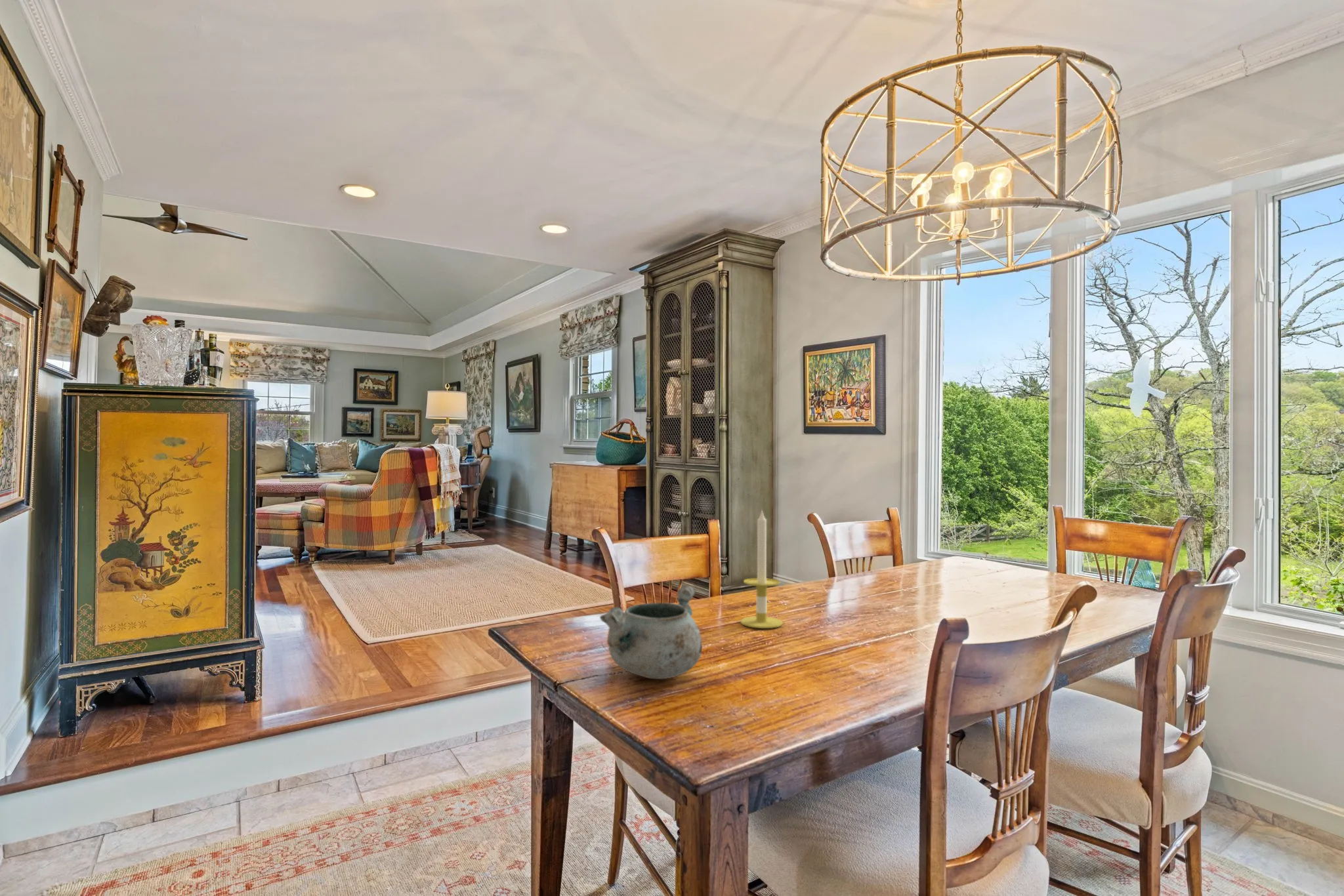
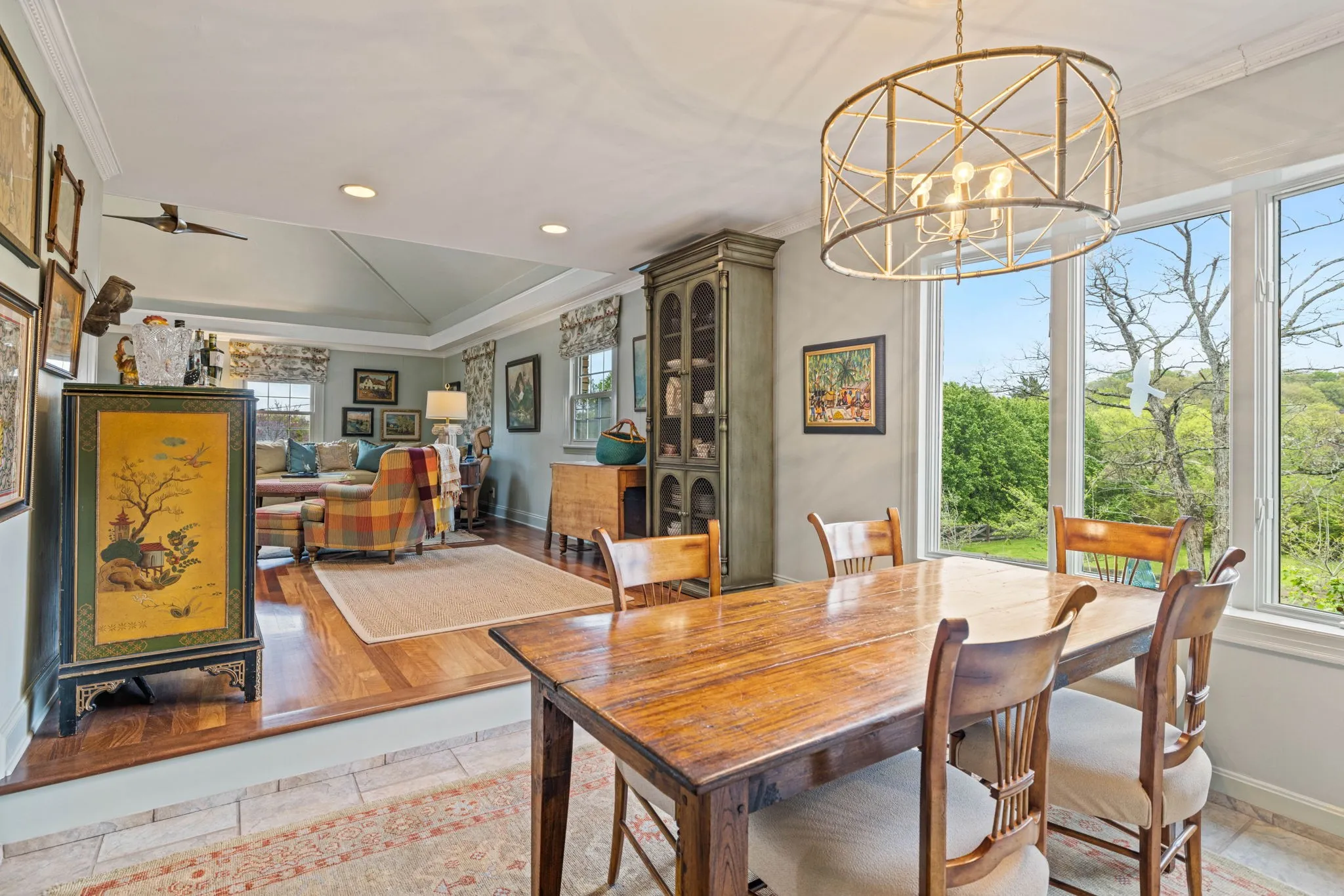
- candle (761, 565)
- decorative bowl (654, 634)
